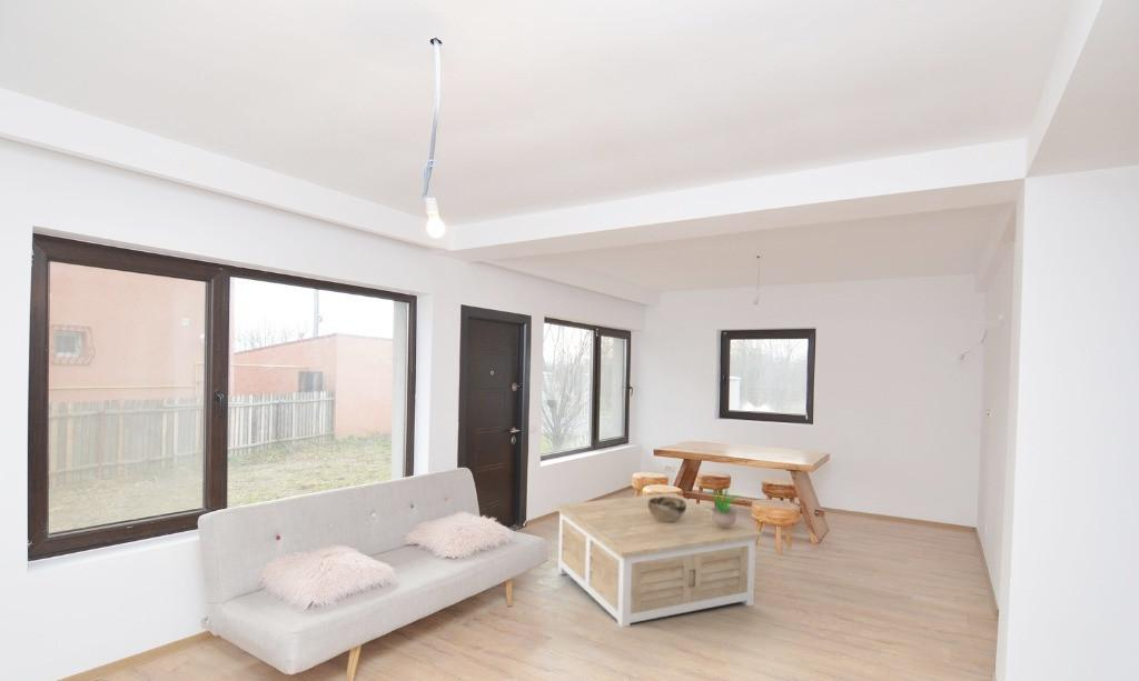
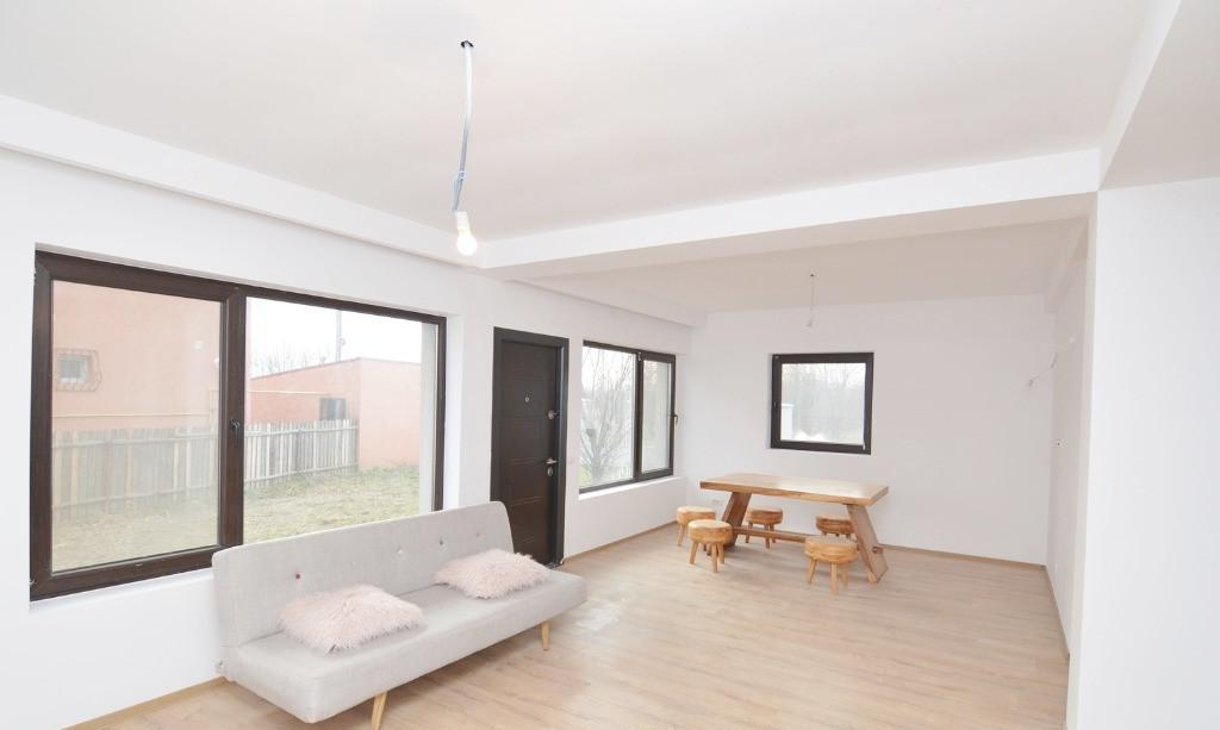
- decorative bowl (666, 510)
- potted plant (722, 505)
- coffee table (651, 552)
